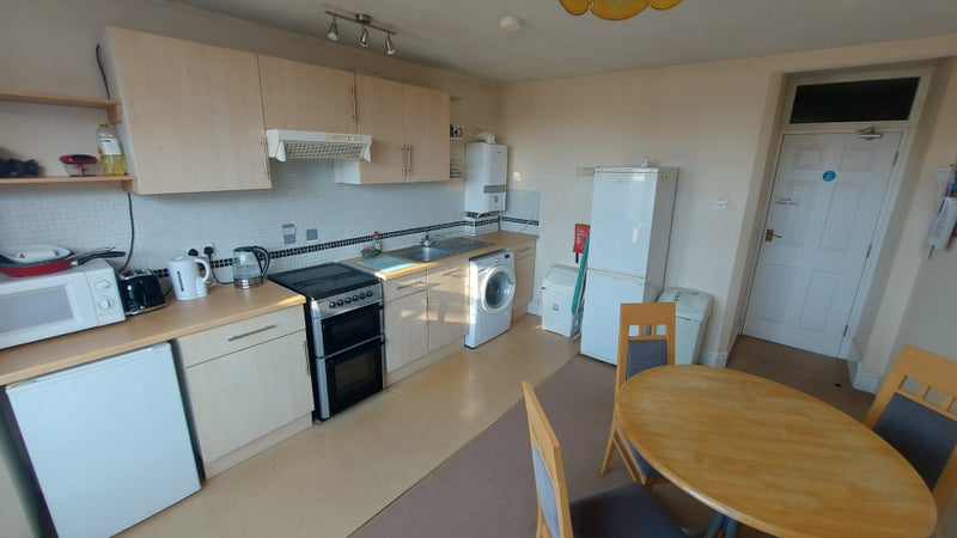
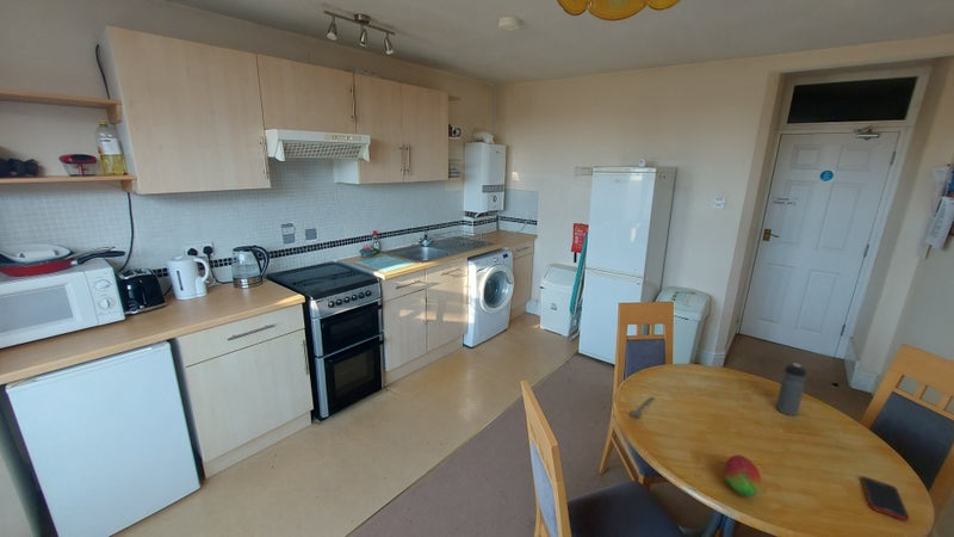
+ spoon (643, 406)
+ cell phone (882, 496)
+ fruit (742, 475)
+ water bottle (791, 387)
